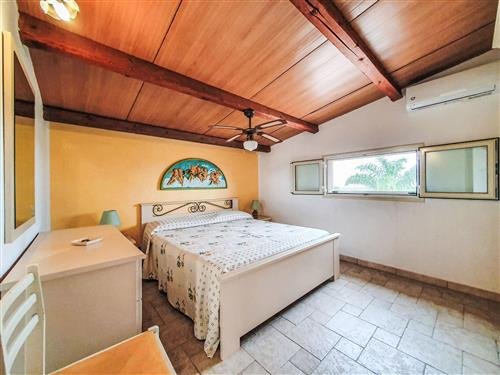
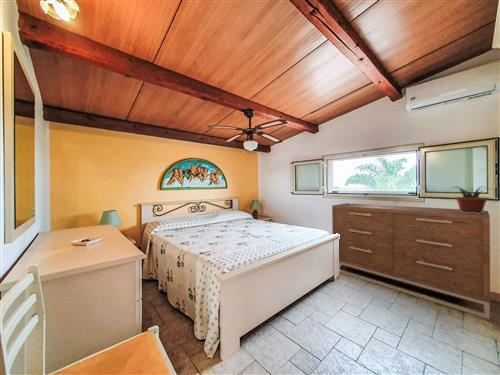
+ potted plant (469, 199)
+ dresser (398, 245)
